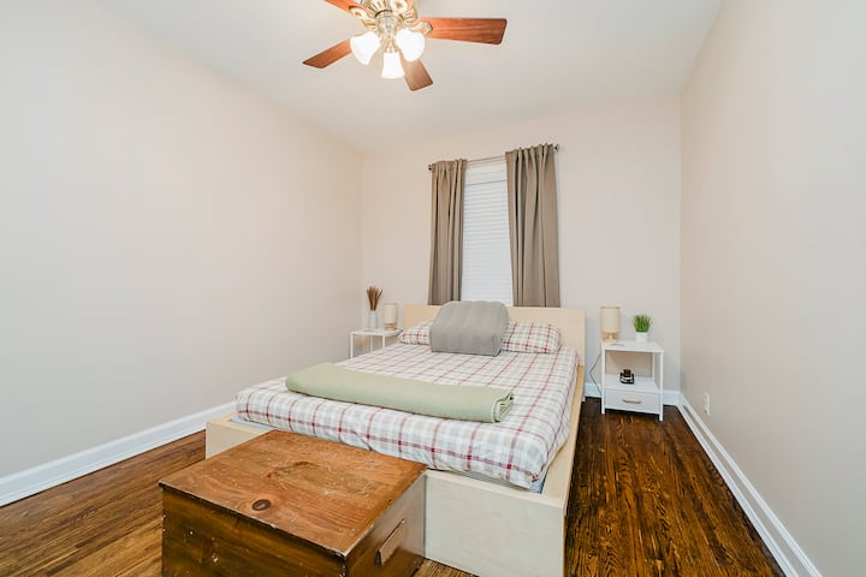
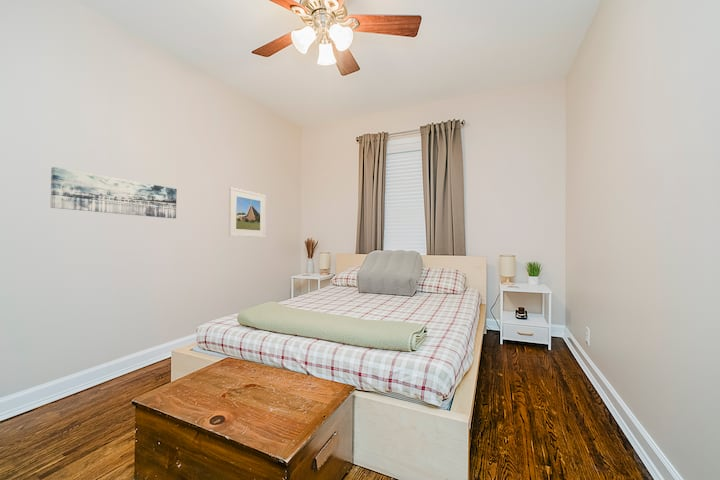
+ wall art (123, 196)
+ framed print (248, 214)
